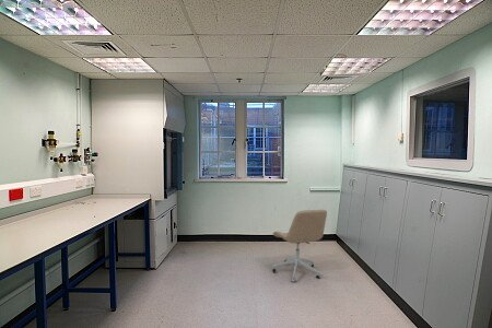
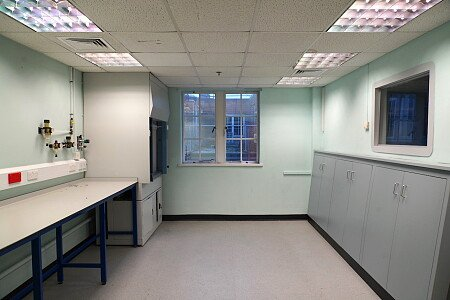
- office chair (297, 238)
